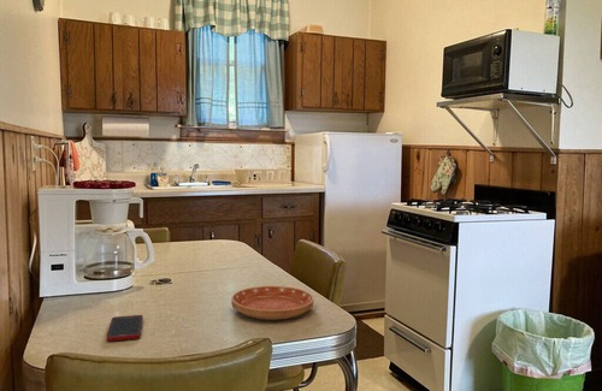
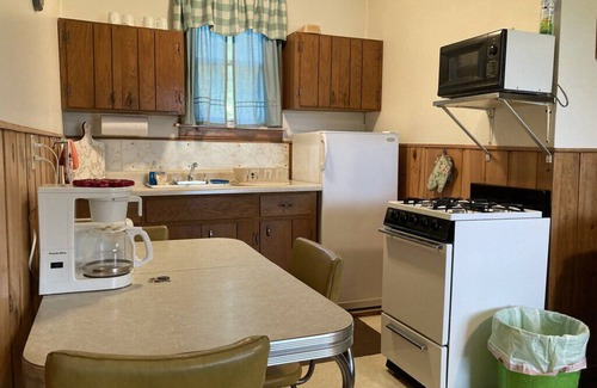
- saucer (272, 302)
- cell phone (125, 327)
